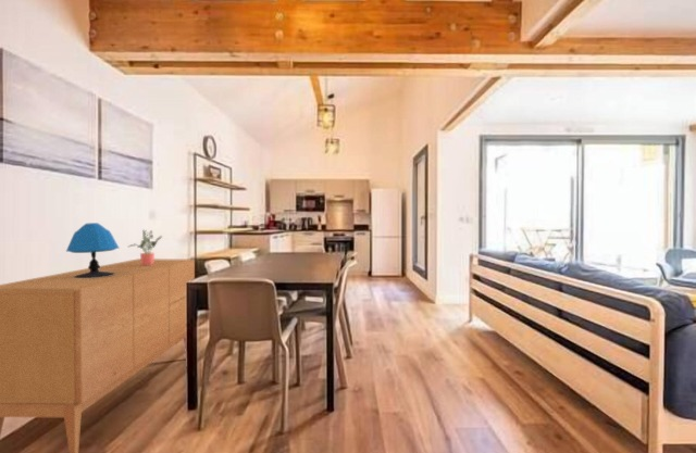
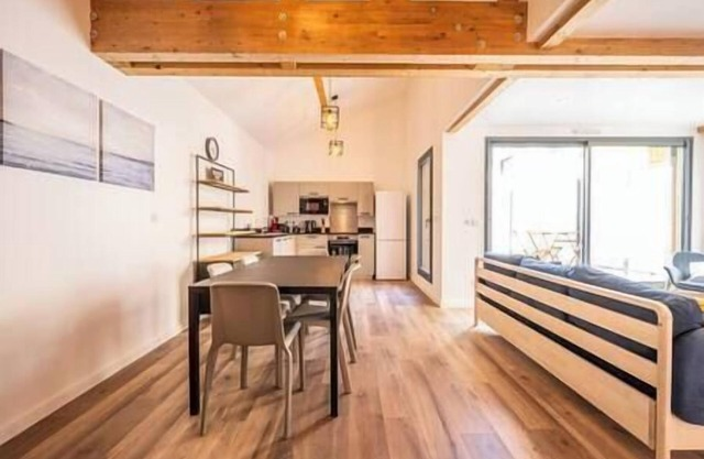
- table lamp (92, 249)
- sideboard (116, 332)
- potted plant (145, 246)
